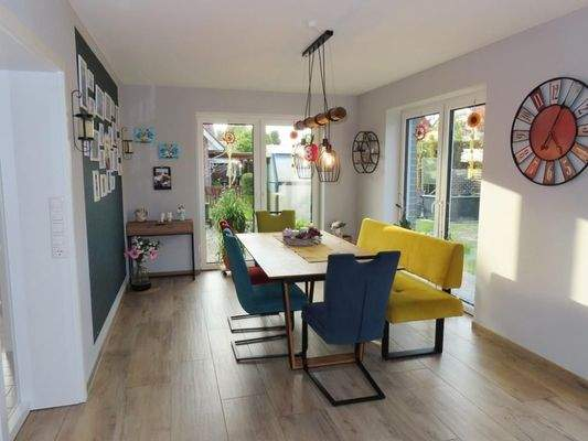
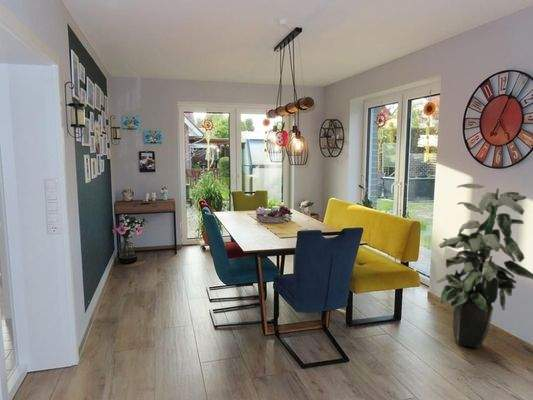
+ indoor plant (477, 264)
